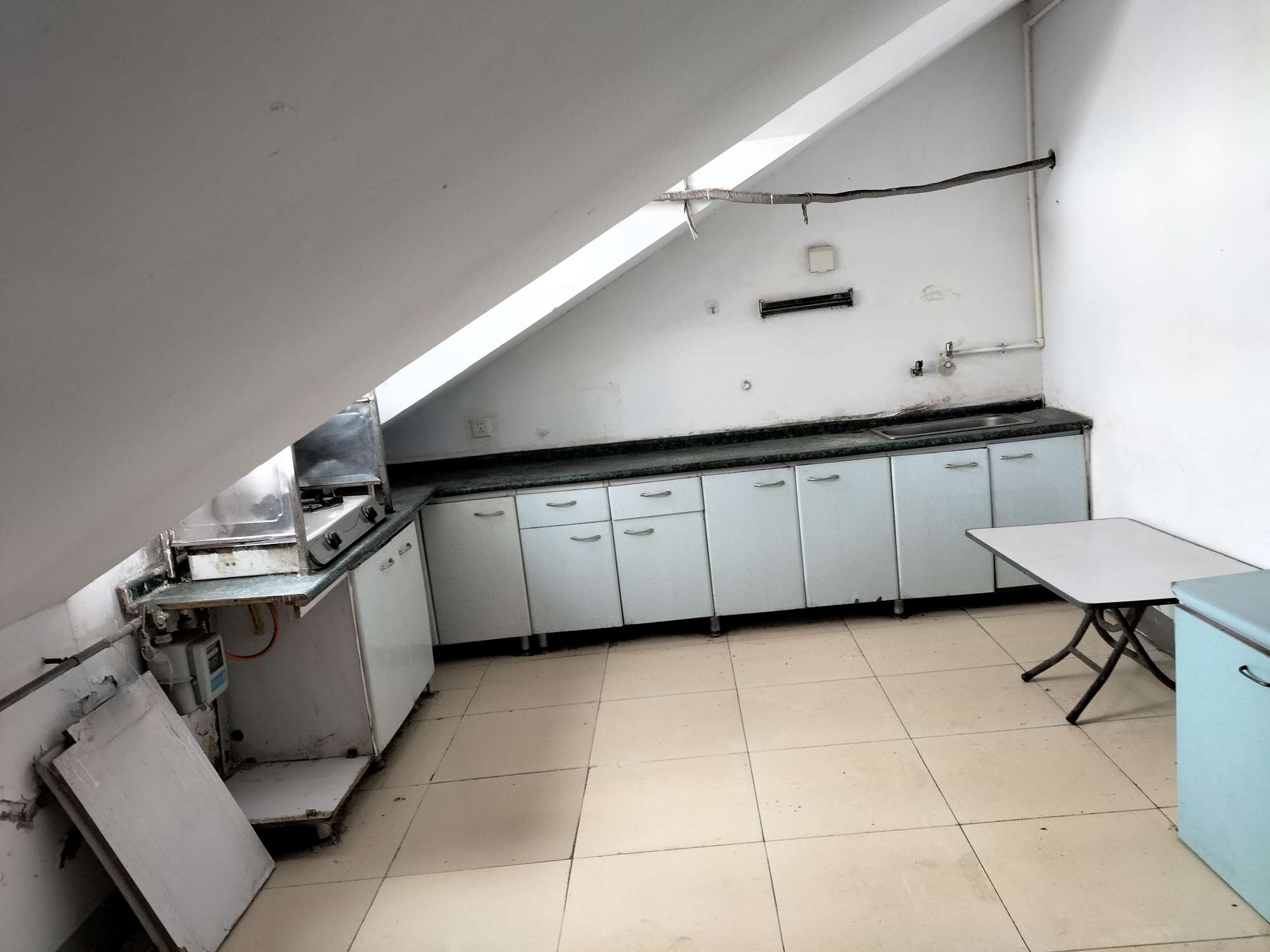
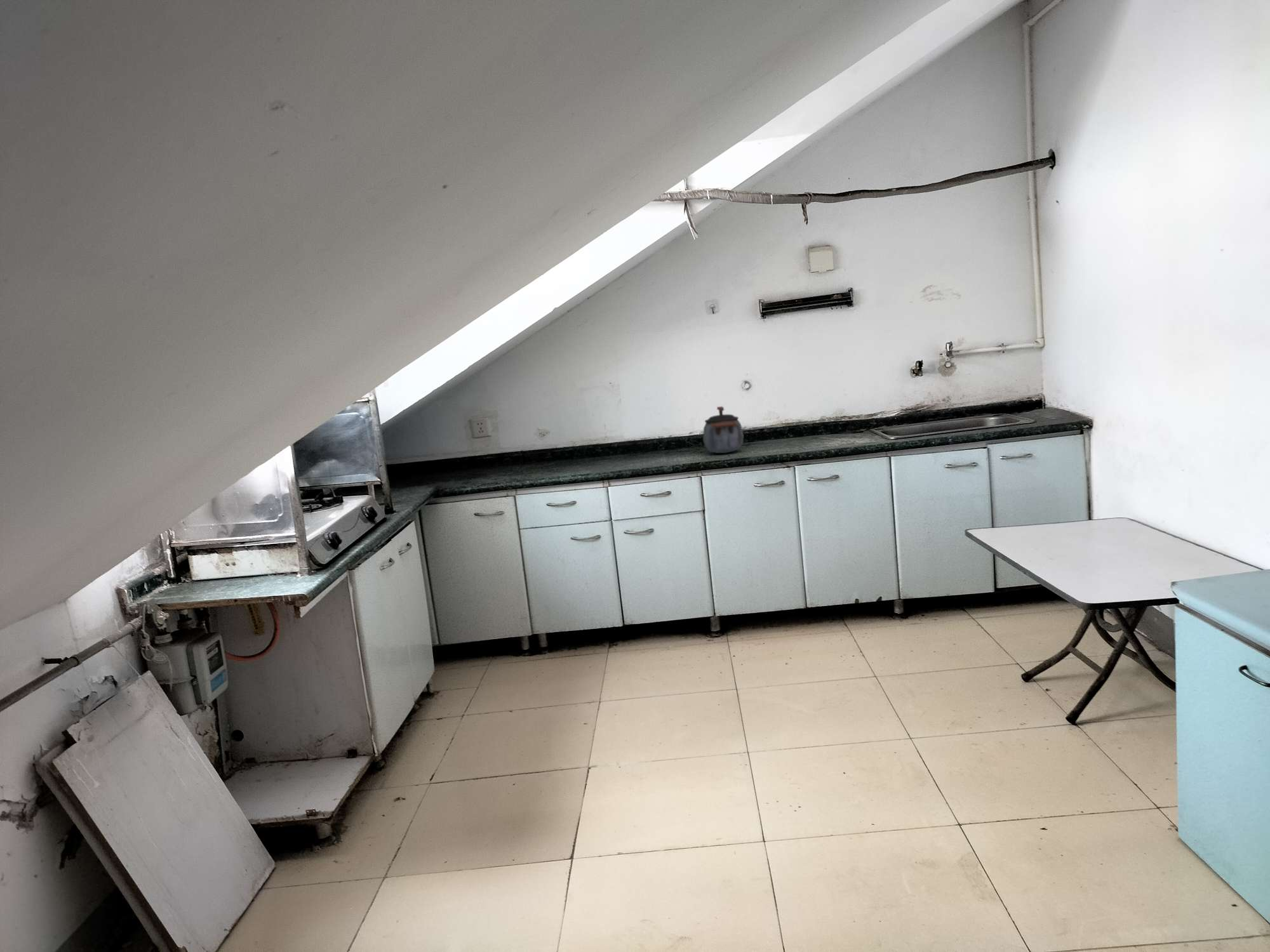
+ kettle (722, 430)
